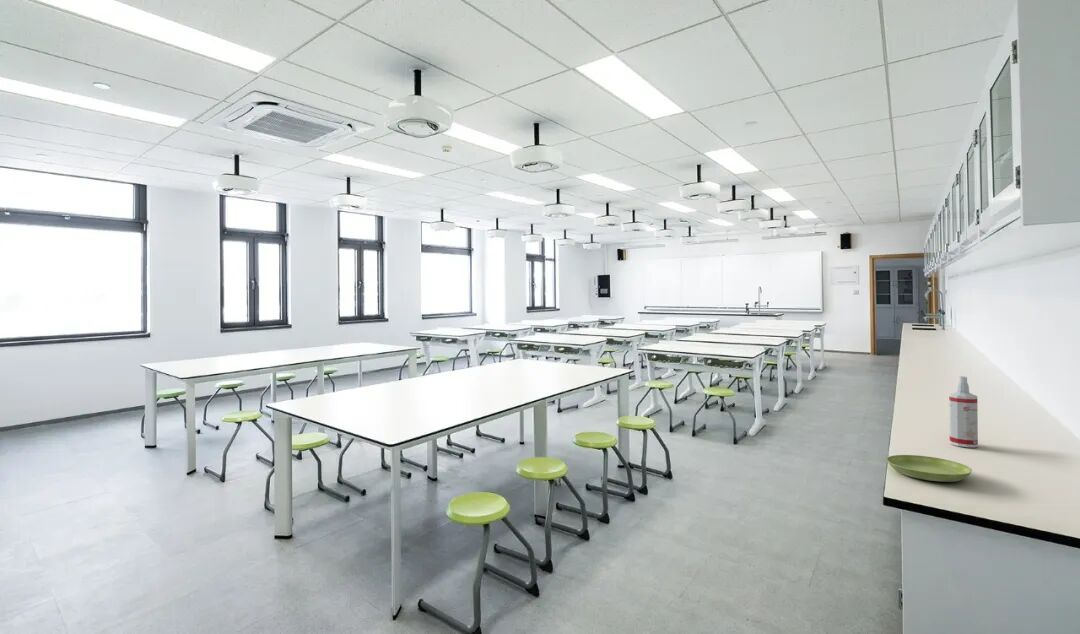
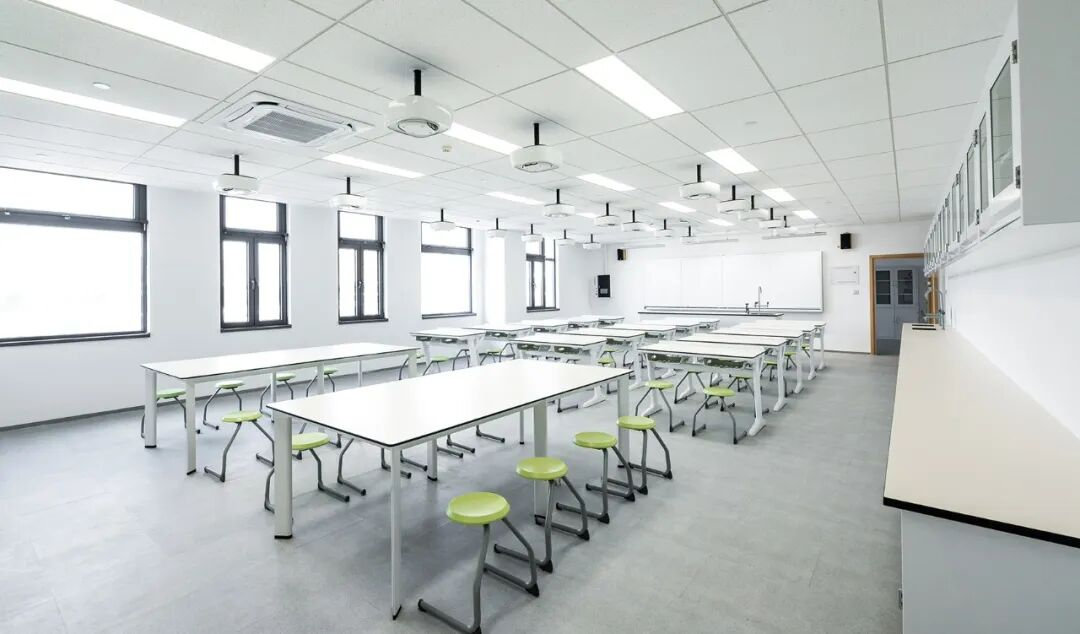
- spray bottle (963, 410)
- saucer (927, 468)
